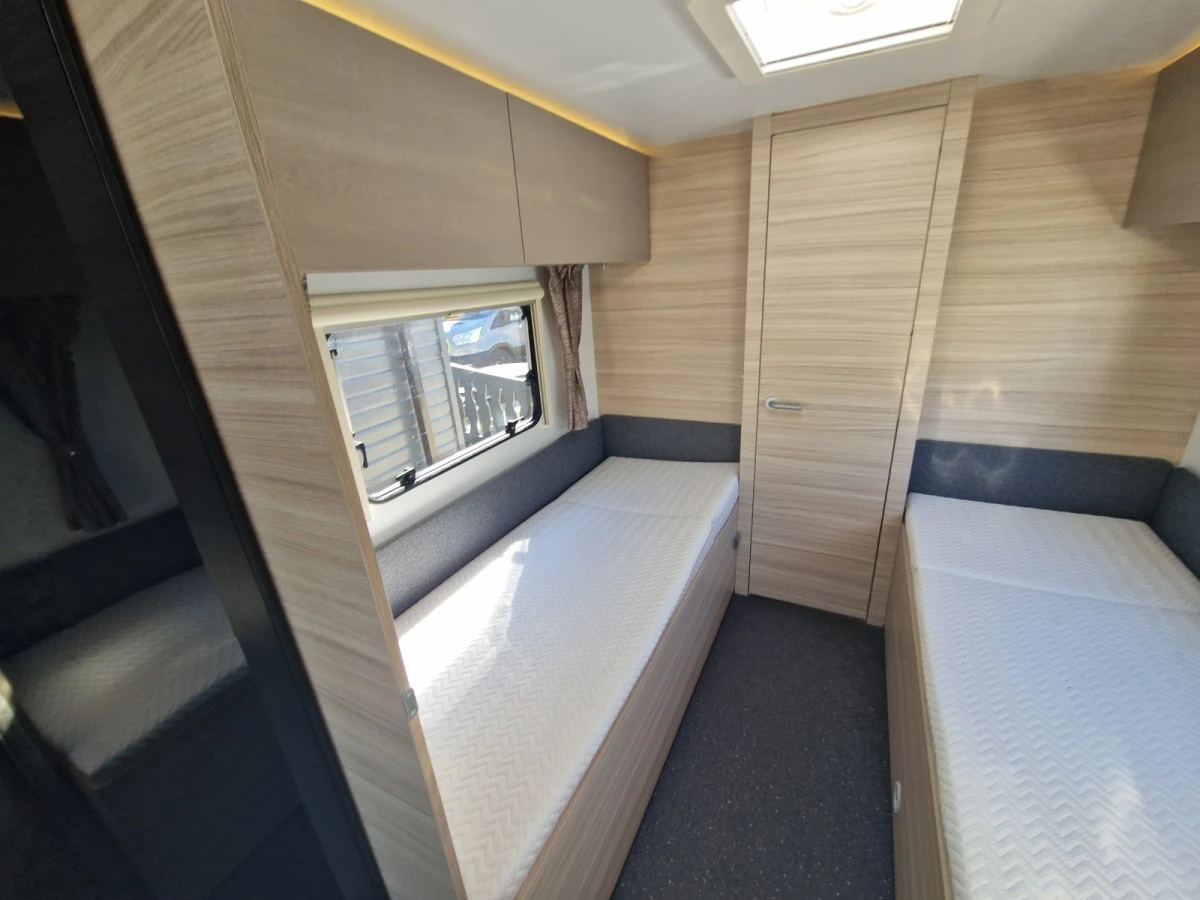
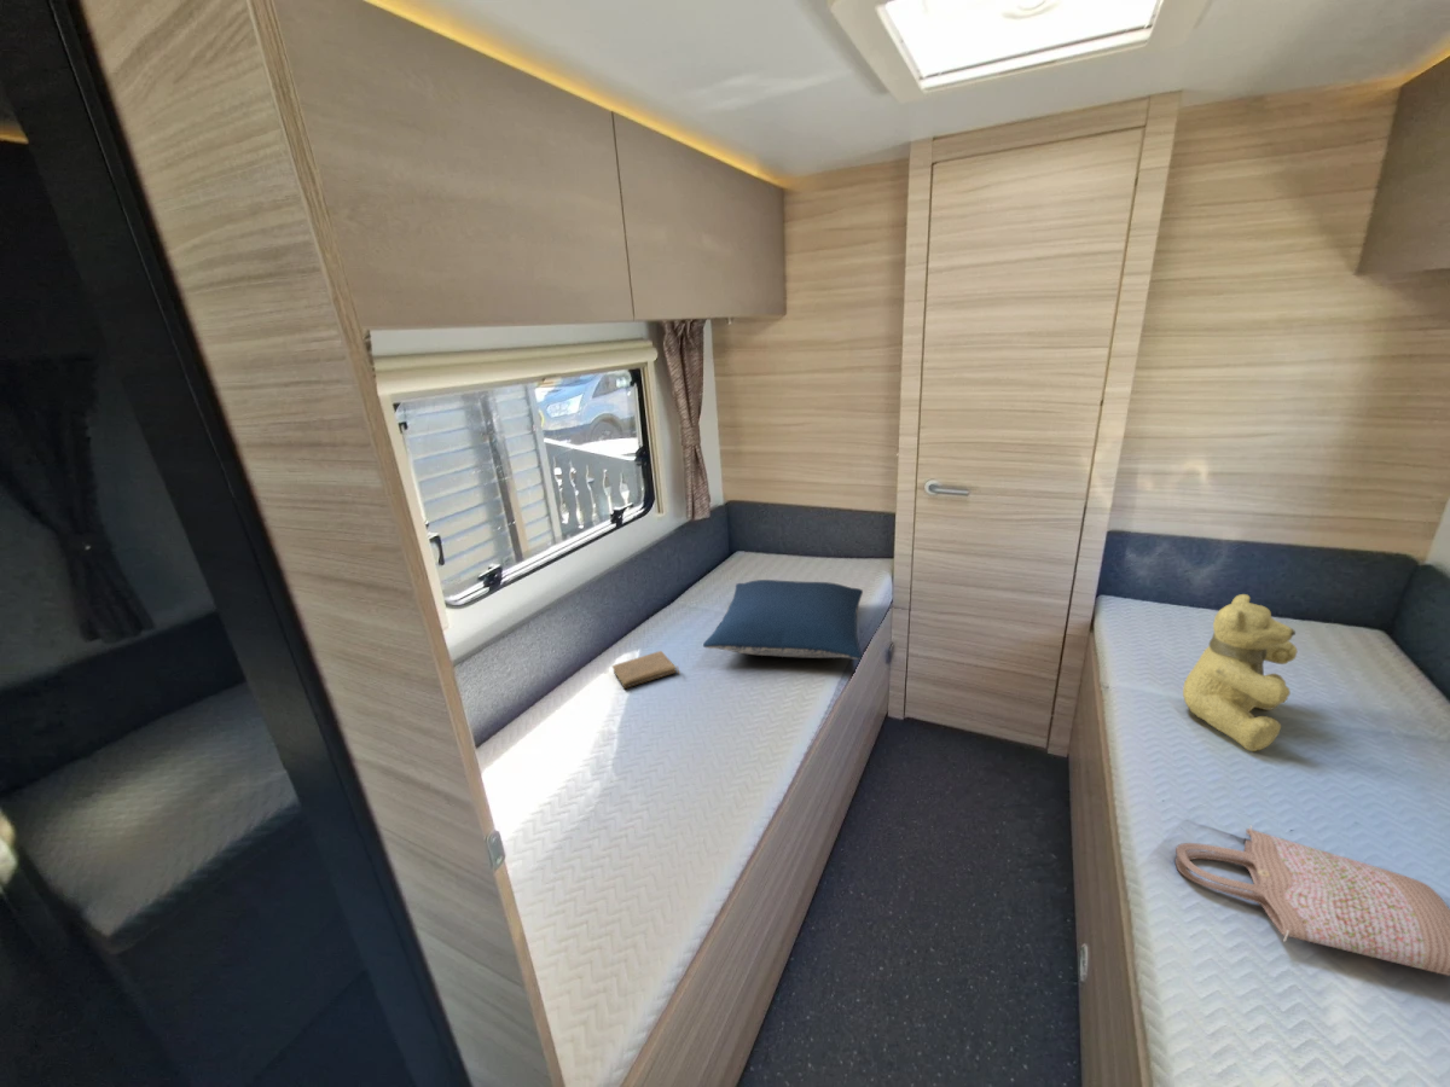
+ teddy bear (1242, 662)
+ book (646, 670)
+ shopping bag (1305, 885)
+ pillow (790, 616)
